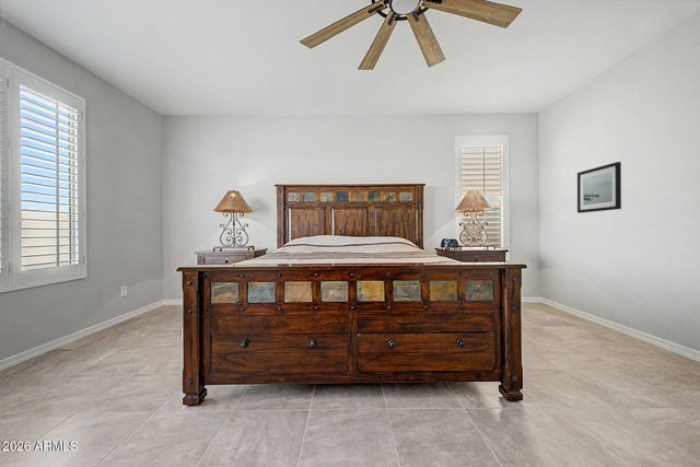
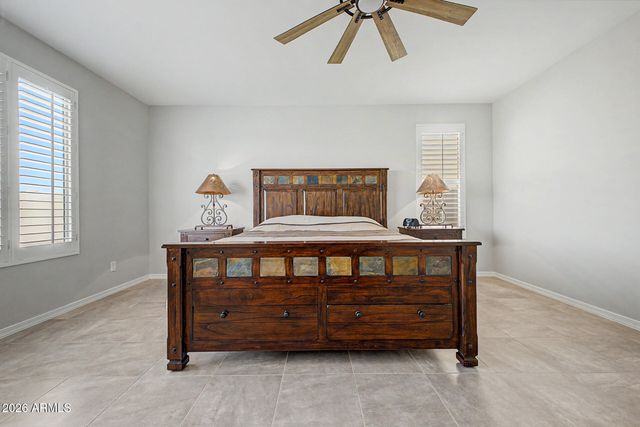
- wall art (597, 189)
